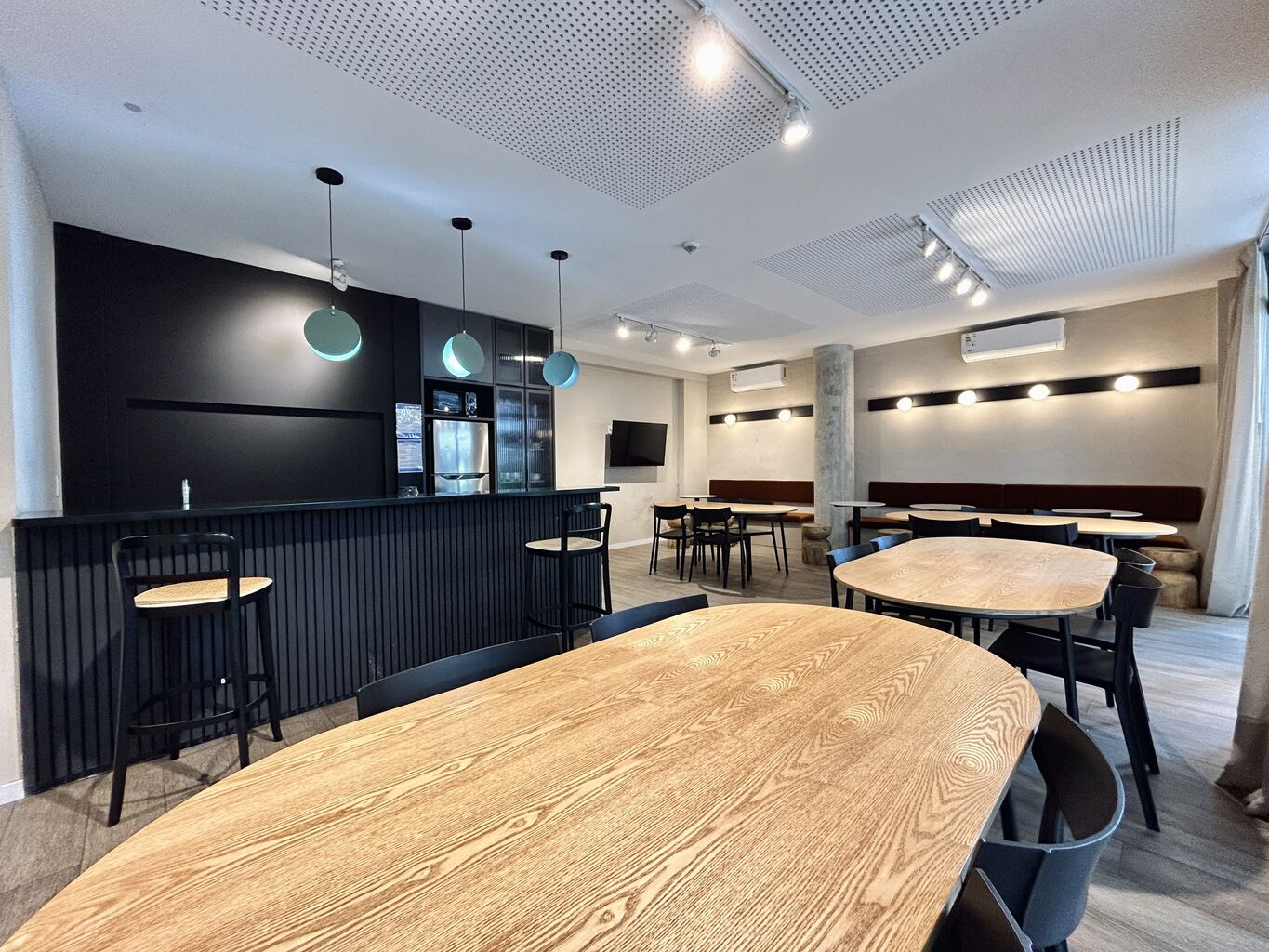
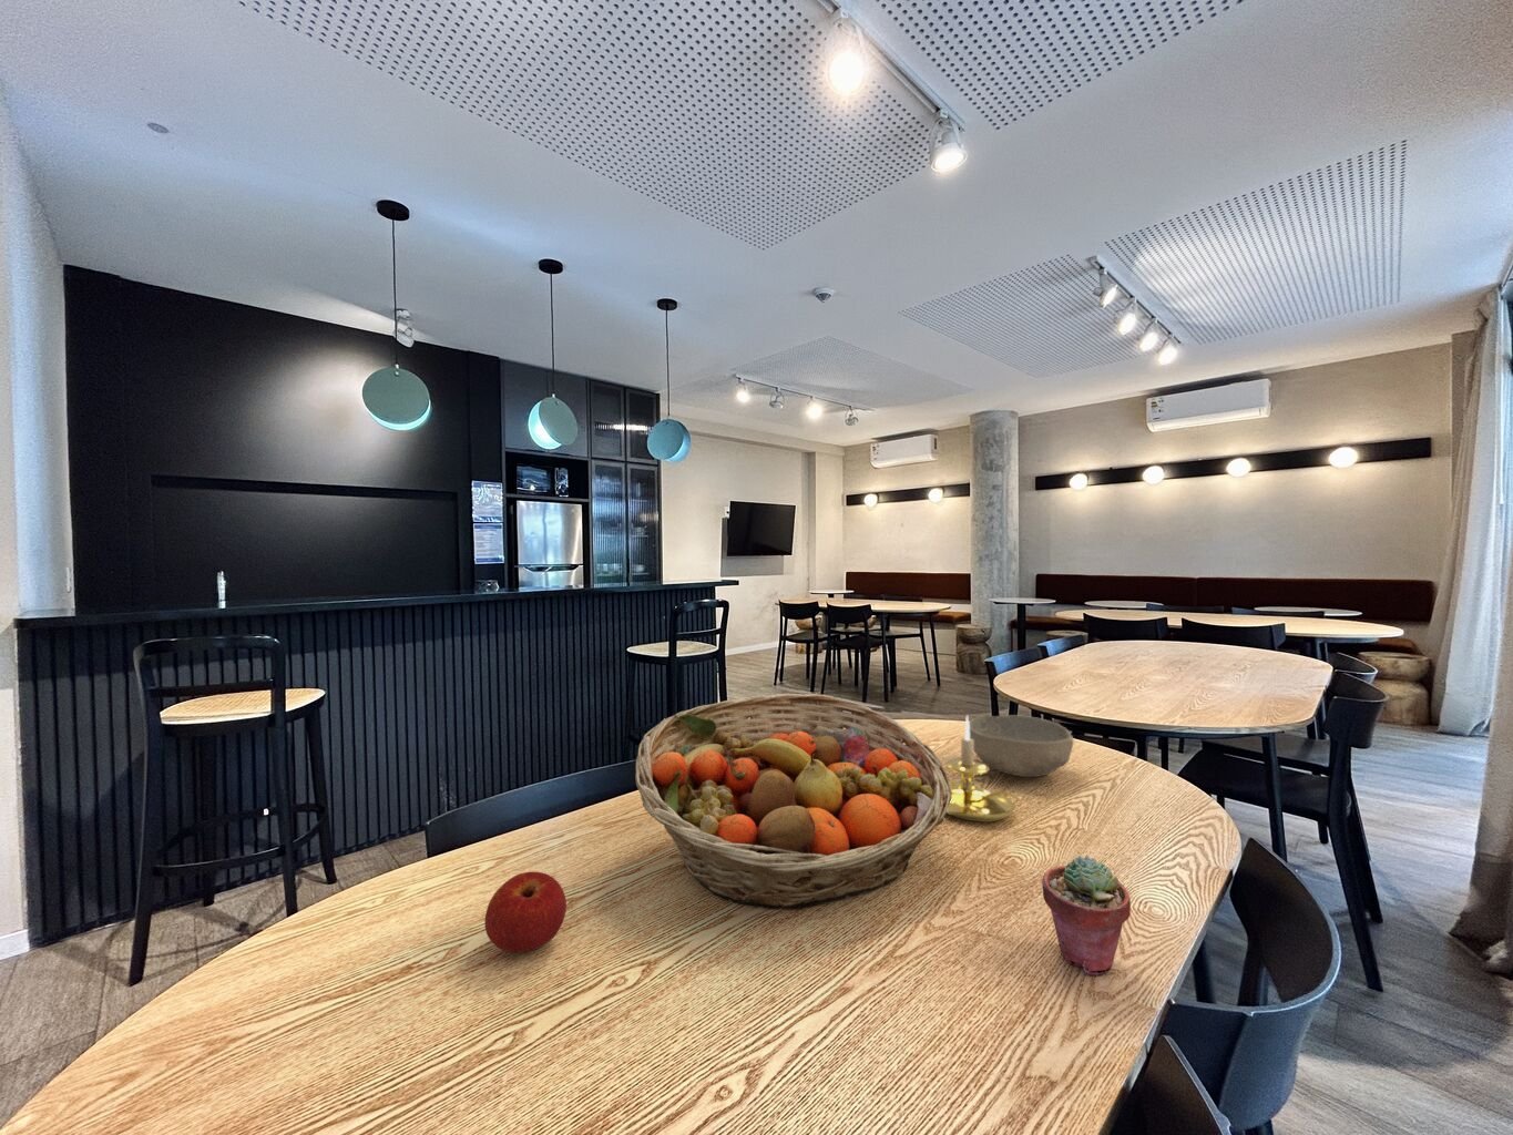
+ bowl (1017, 749)
+ candle holder (973, 763)
+ potted succulent (1085, 906)
+ apple (526, 908)
+ fruit basket (793, 784)
